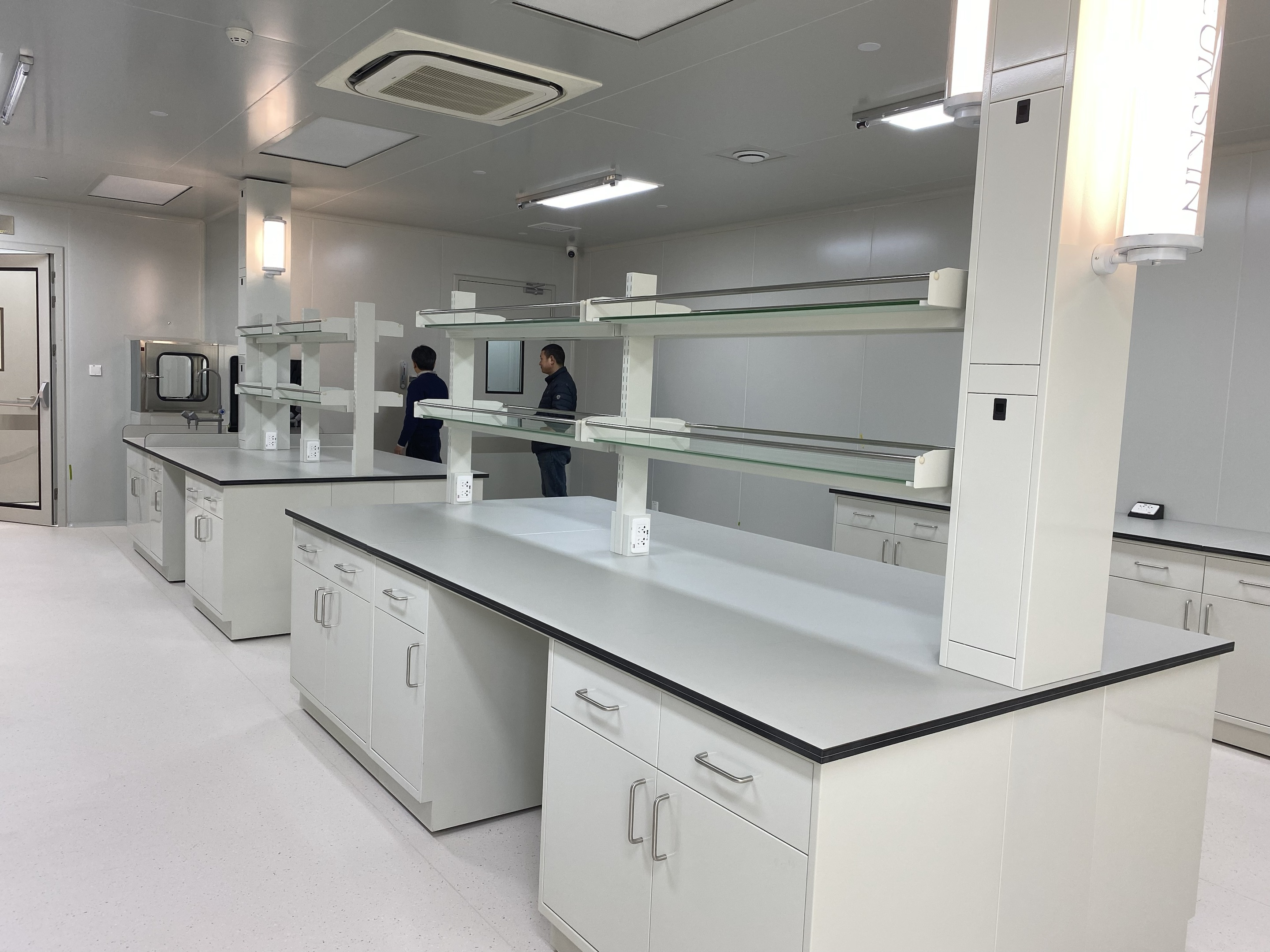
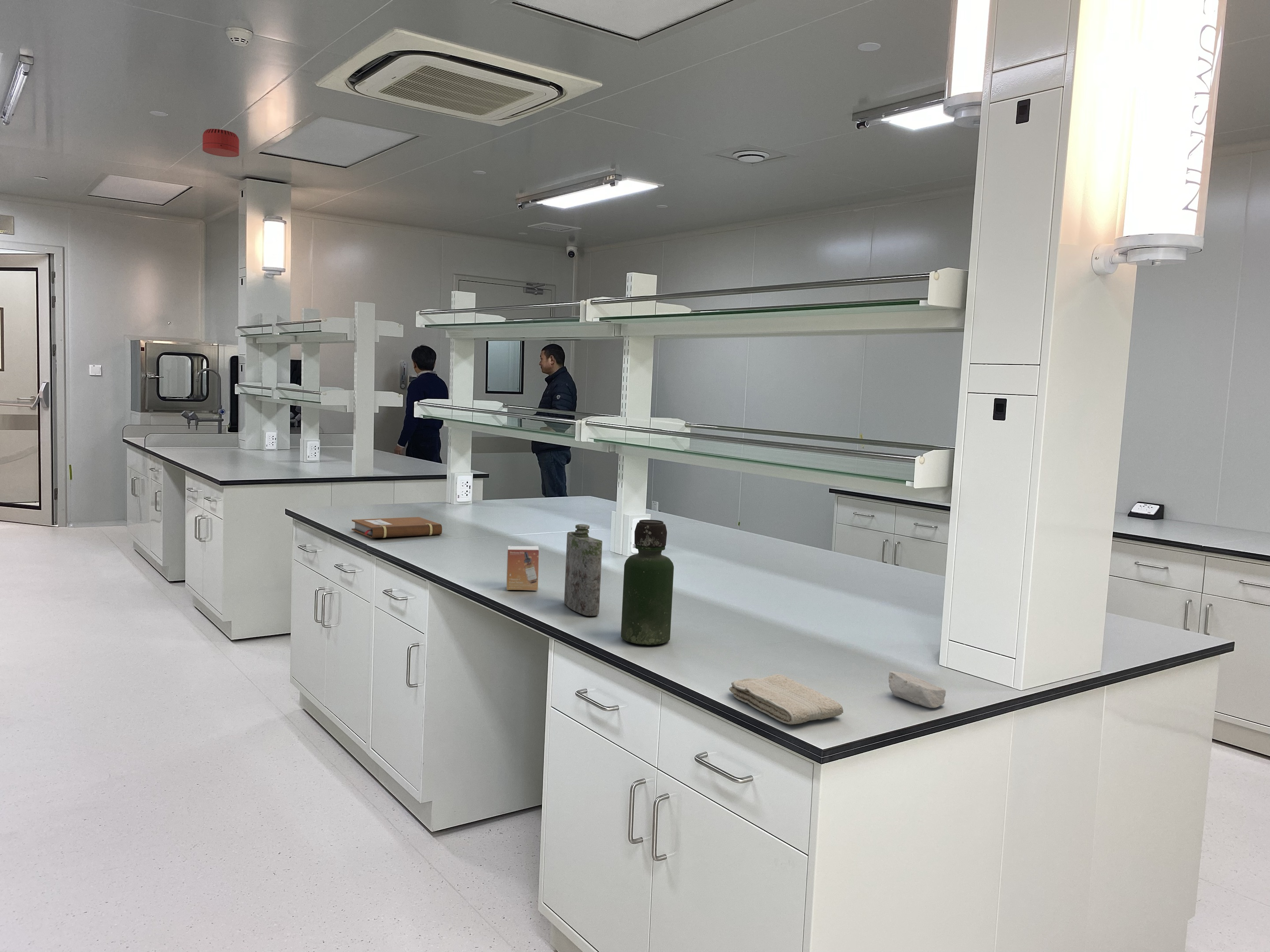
+ washcloth (784, 697)
+ soap bar (916, 688)
+ notebook (395, 527)
+ smoke detector (221, 142)
+ bottle (648, 580)
+ small box (523, 568)
+ flask (581, 566)
